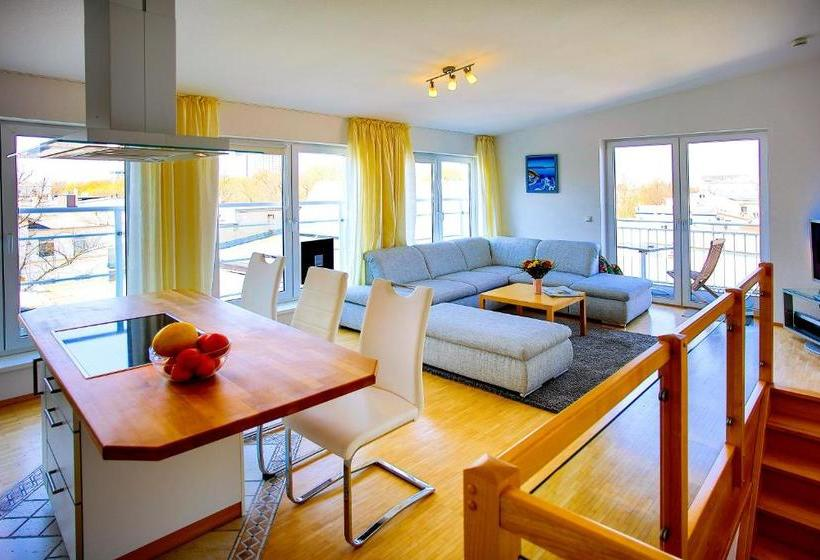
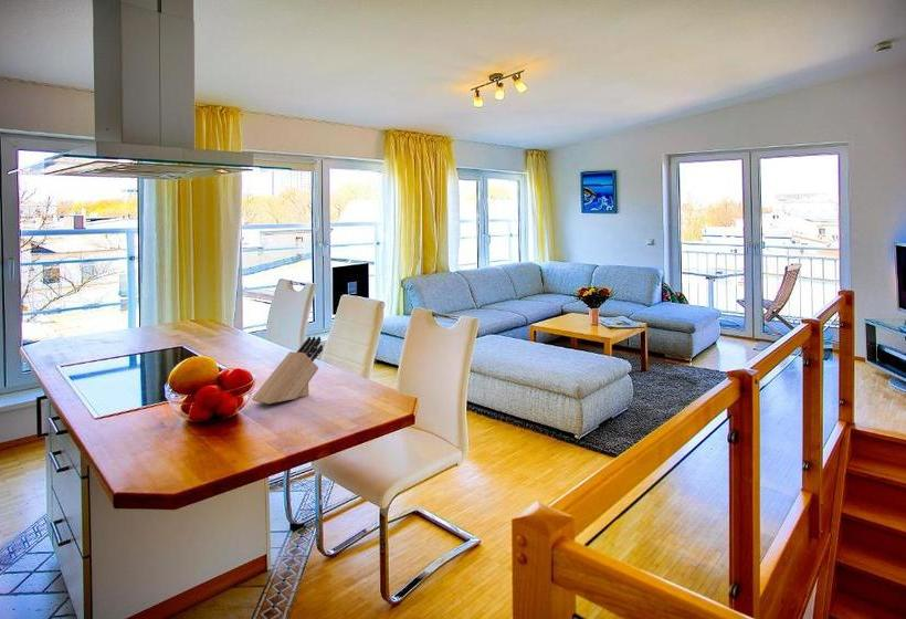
+ knife block (289, 367)
